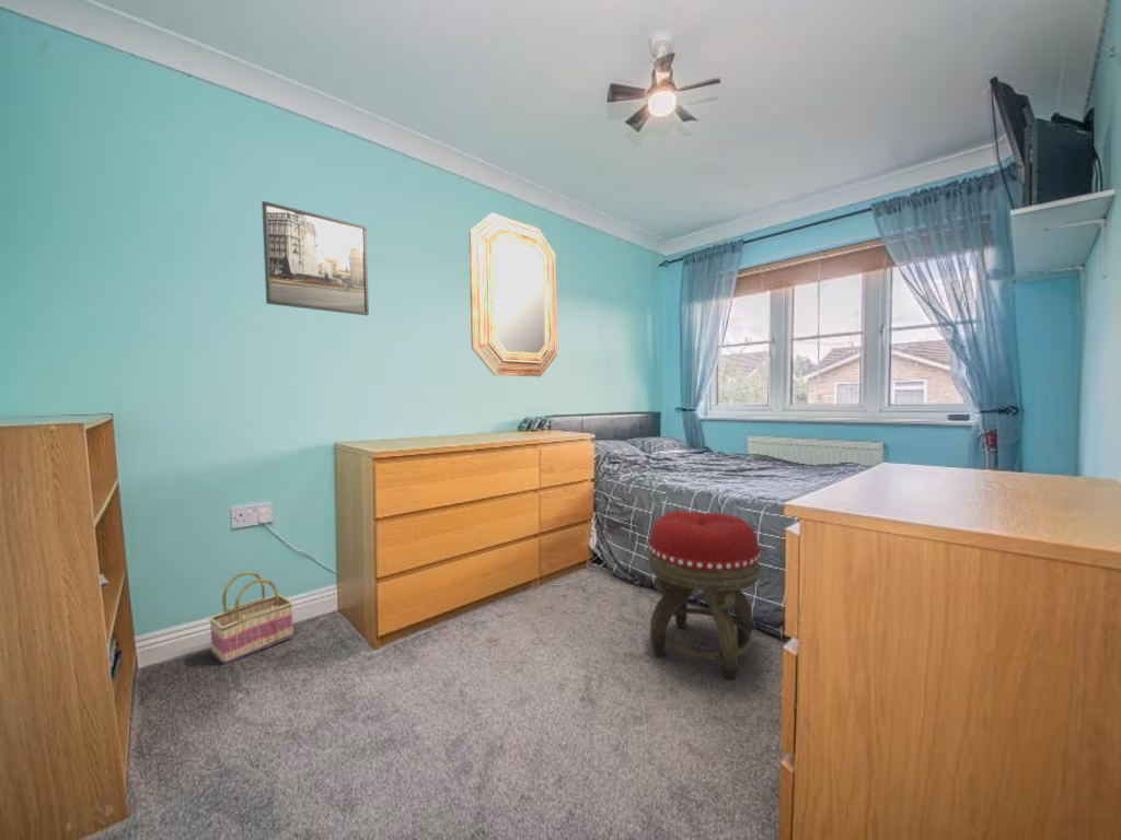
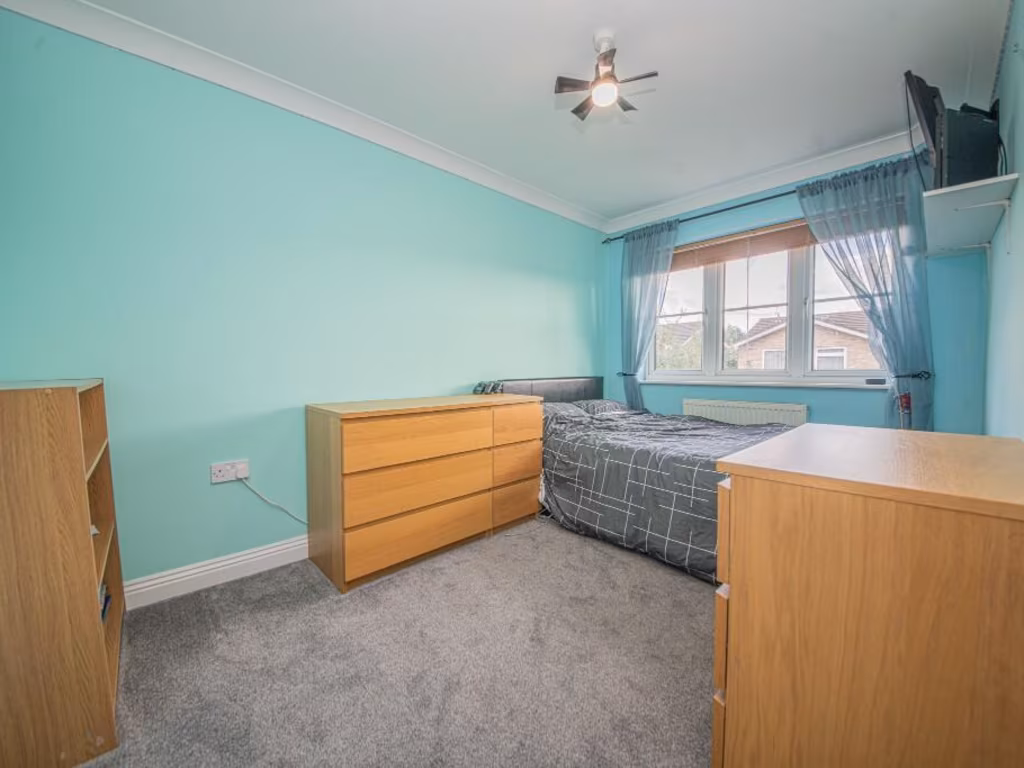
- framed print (319, 262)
- home mirror (518, 299)
- footstool (702, 583)
- basket (252, 610)
